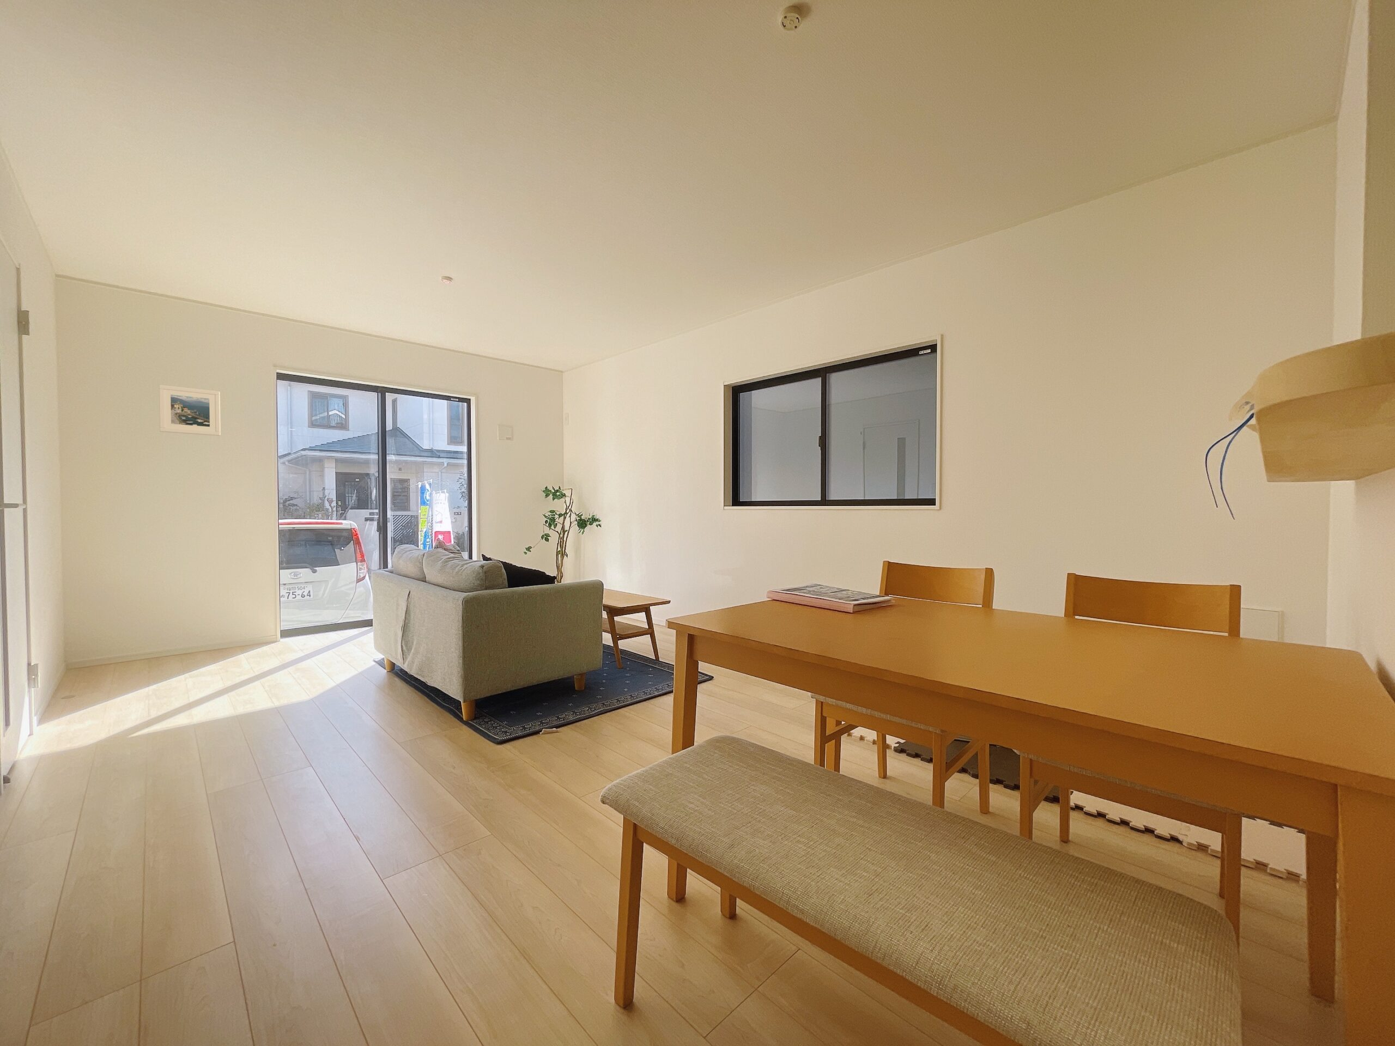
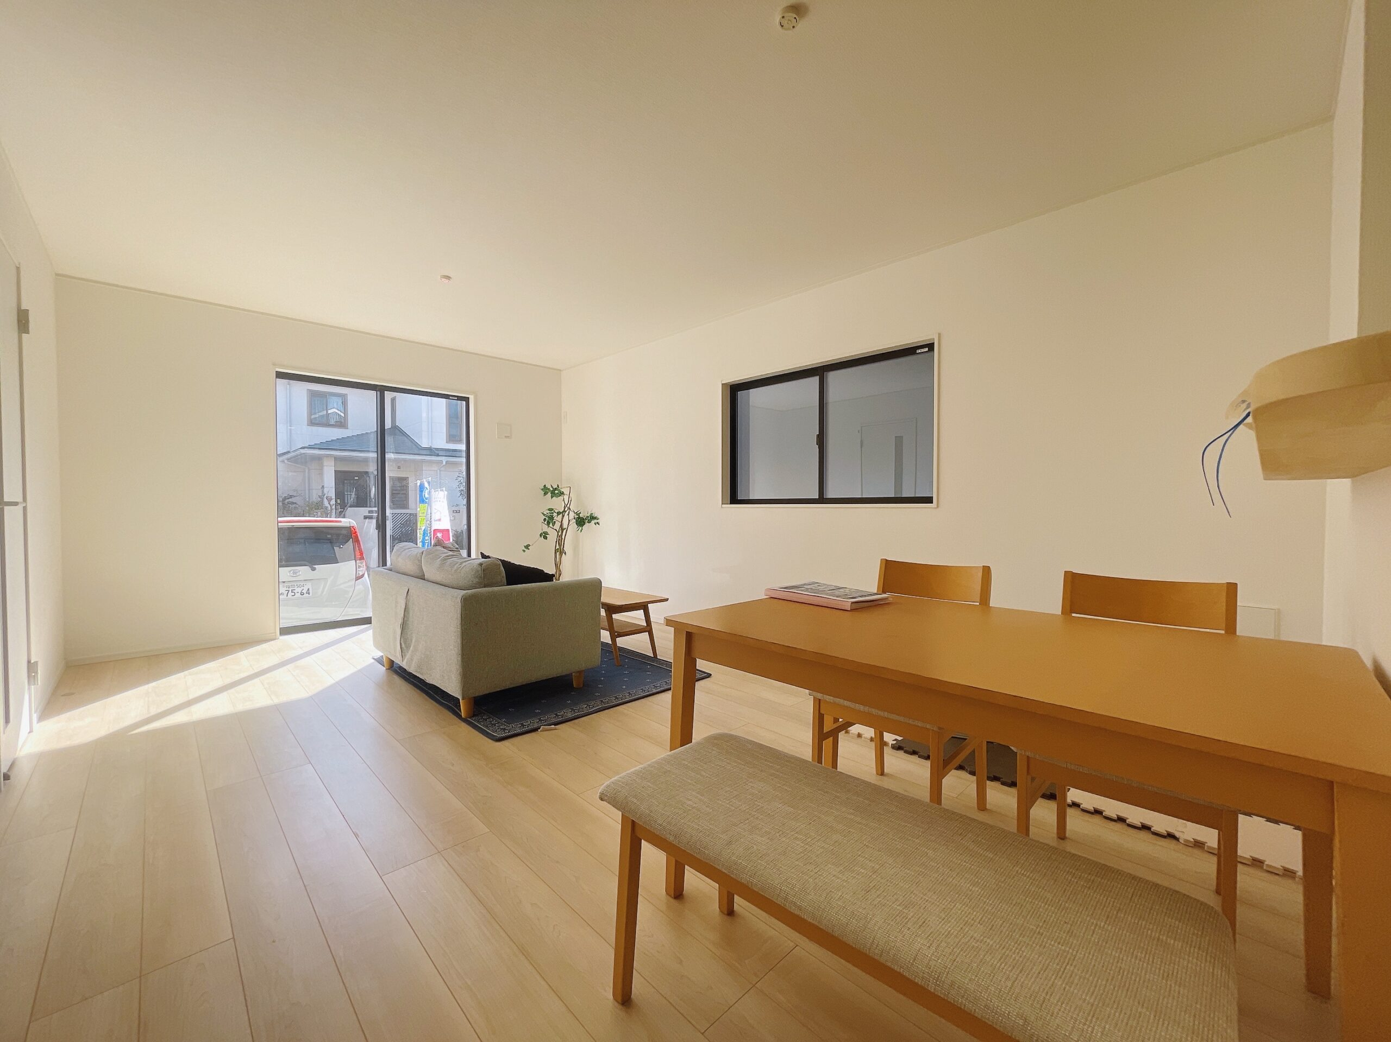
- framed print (190, 411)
